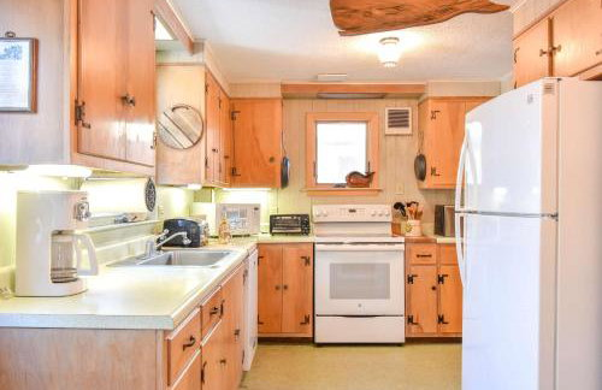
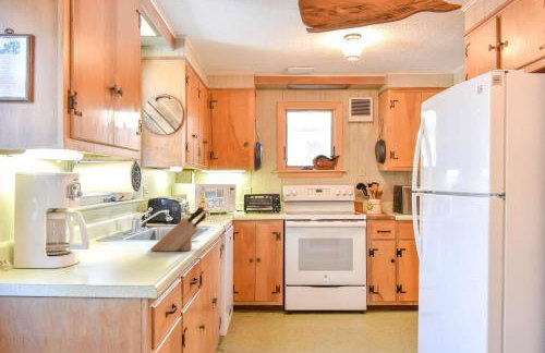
+ knife block (179, 228)
